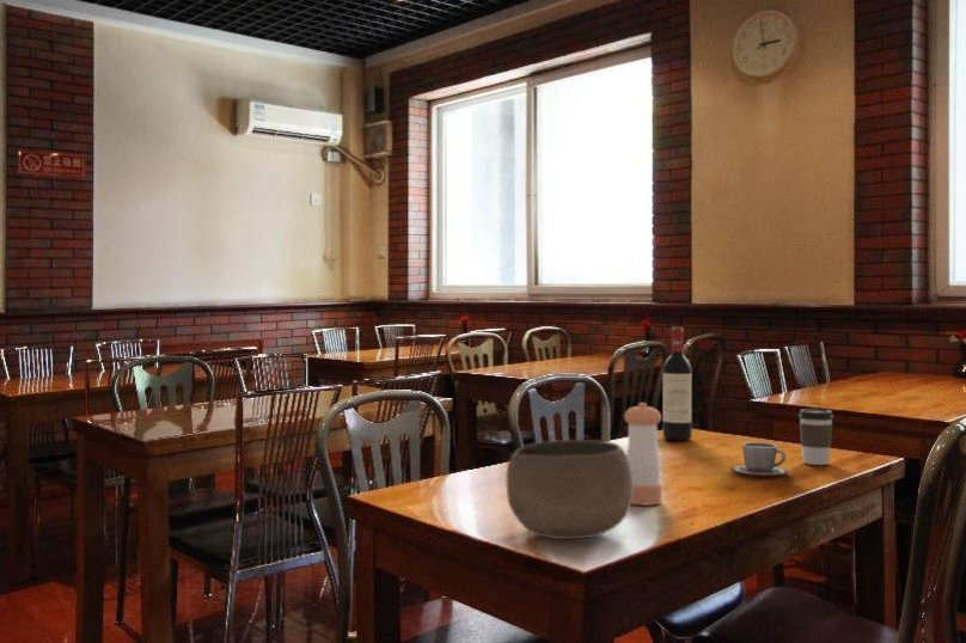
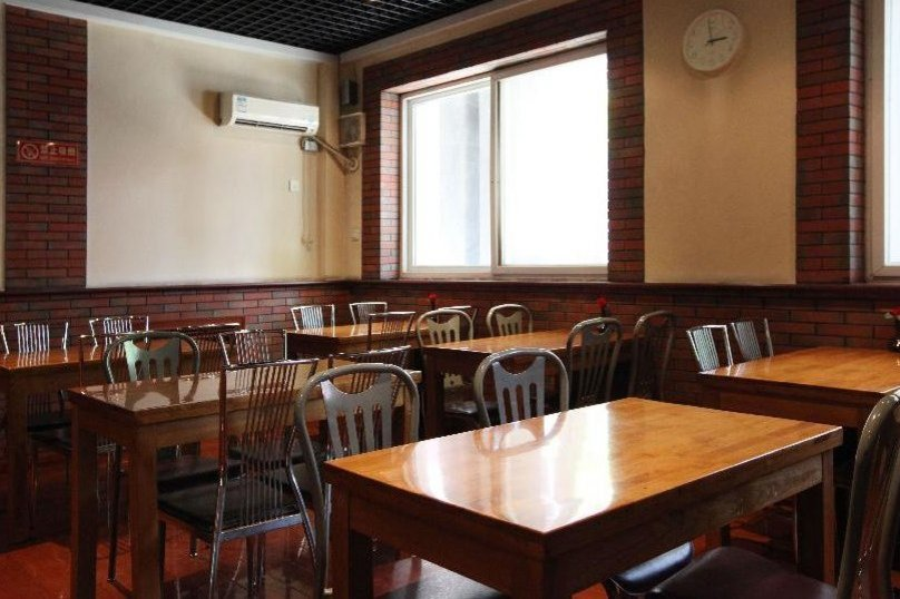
- cup (759, 459)
- pepper shaker (642, 452)
- bowl (567, 489)
- coffee cup (815, 436)
- wine bottle (677, 382)
